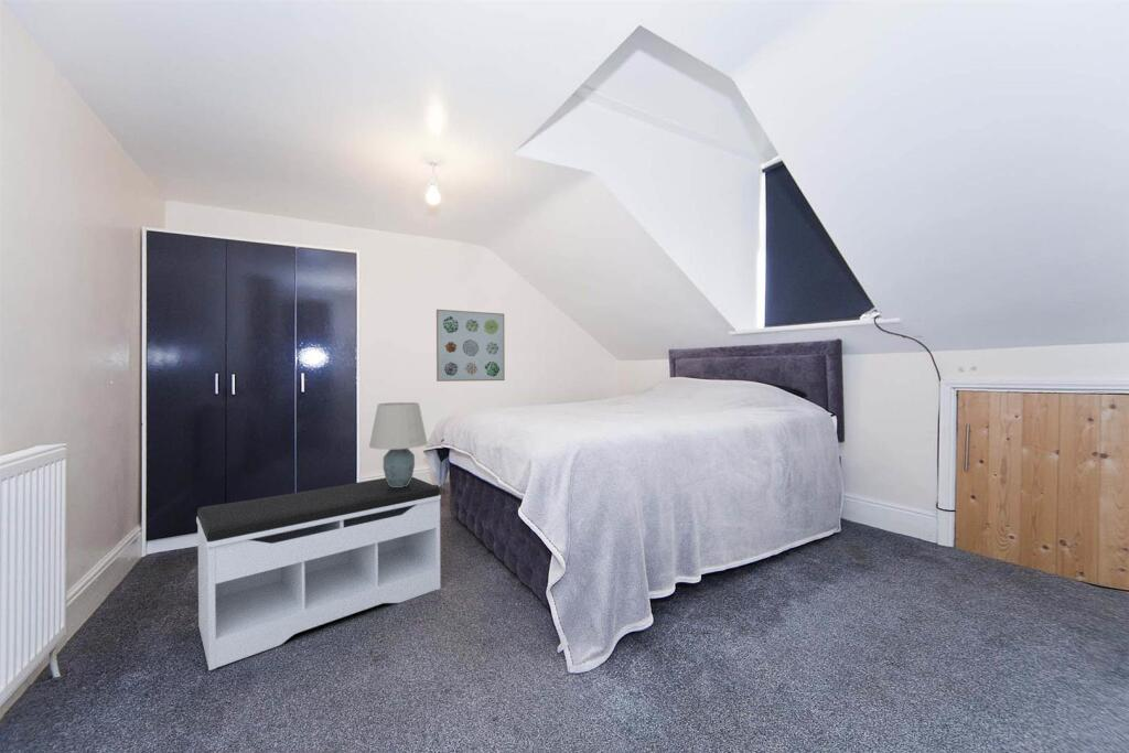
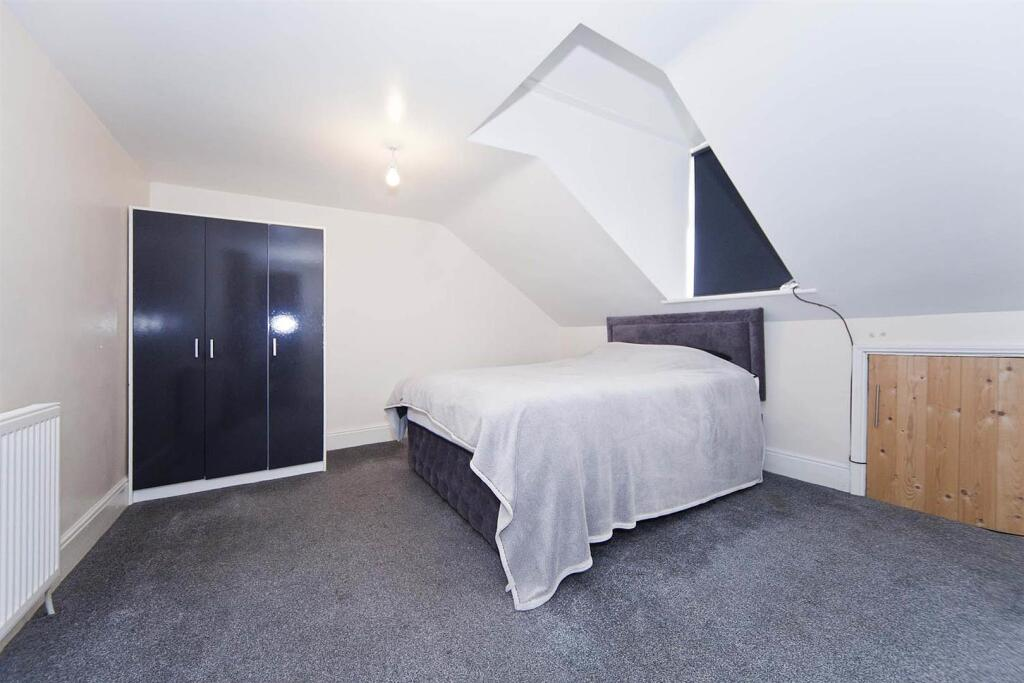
- table lamp (398, 444)
- bench (329, 550)
- wall art (471, 346)
